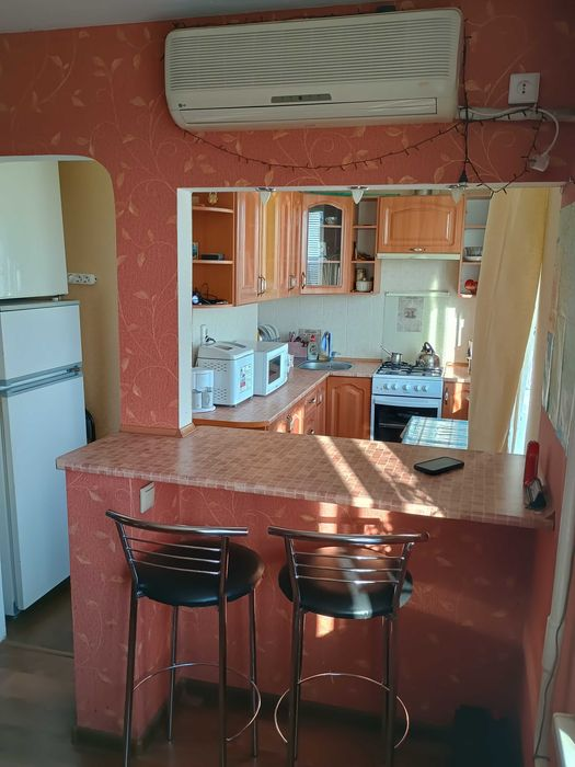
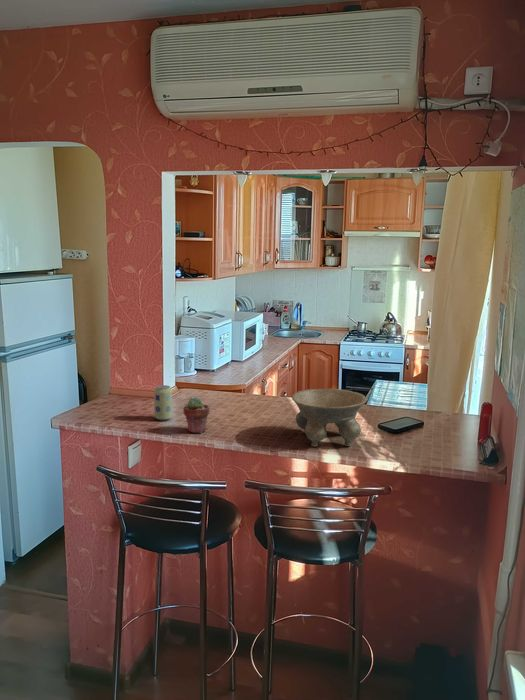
+ bowl (328, 418)
+ potted succulent (196, 413)
+ beverage can (163, 402)
